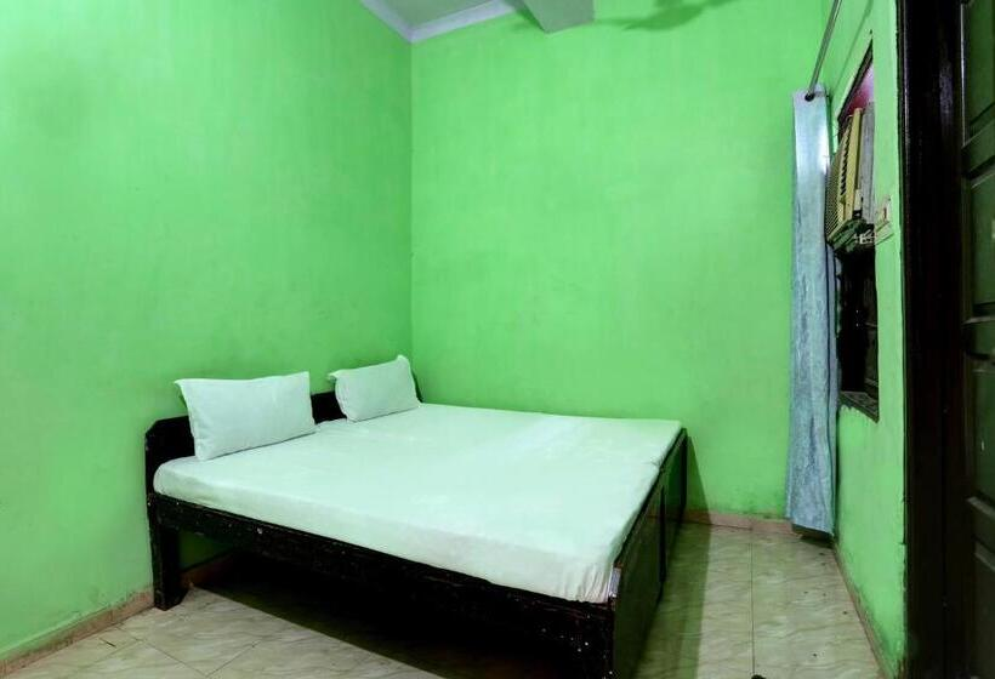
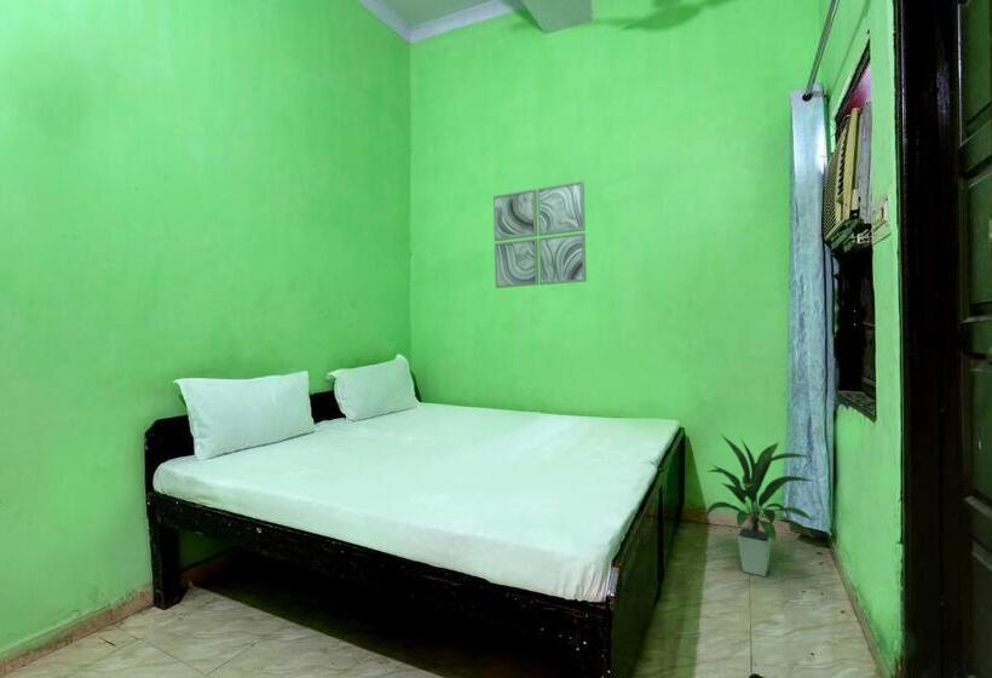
+ wall art (538, 235)
+ indoor plant (756, 502)
